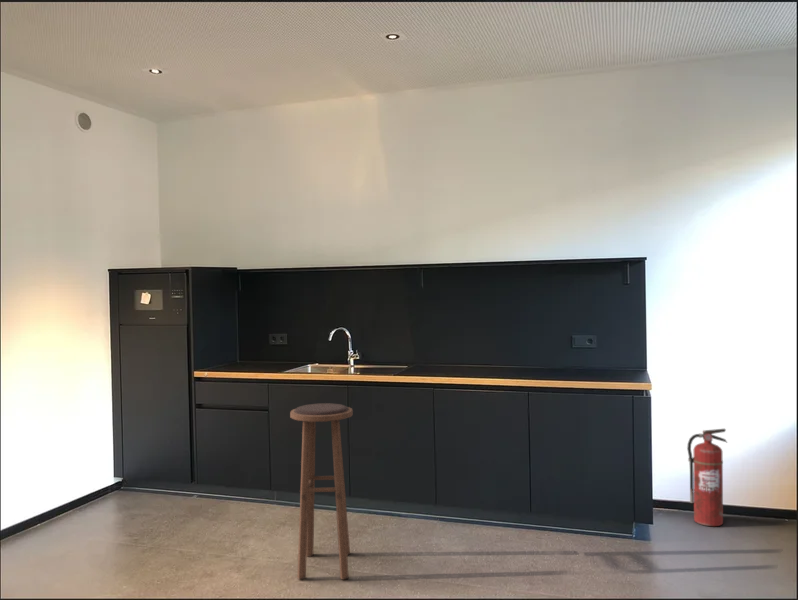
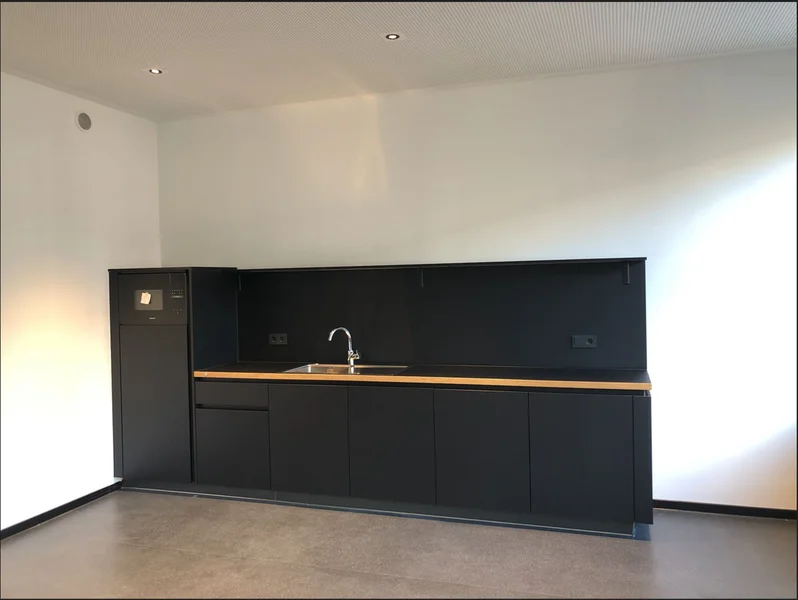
- stool (323, 488)
- fire extinguisher (707, 475)
